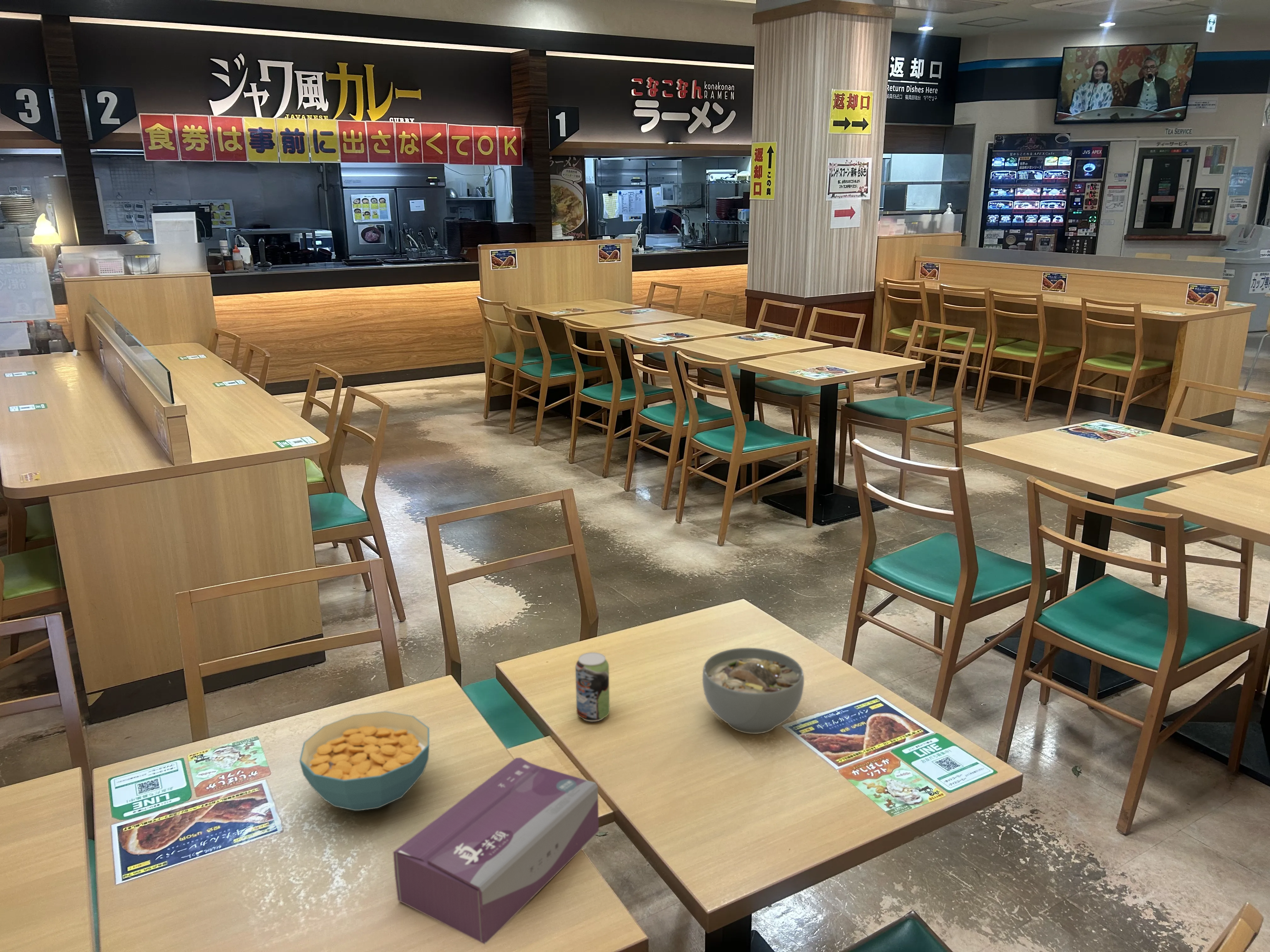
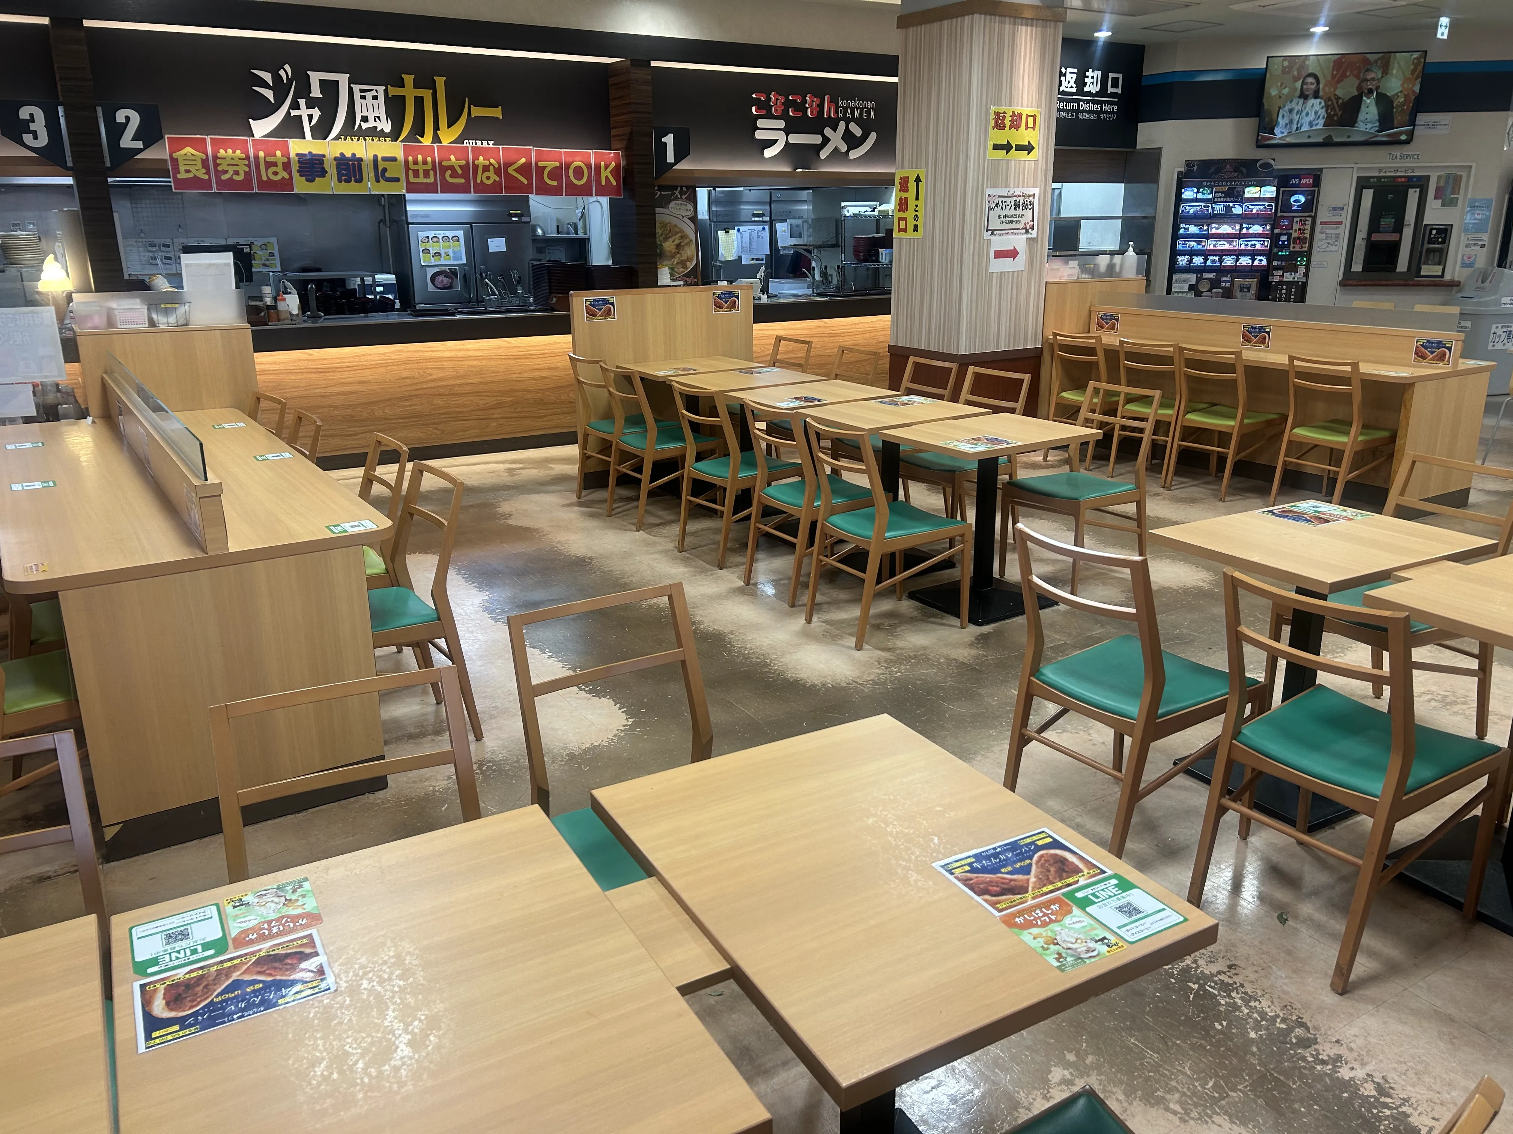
- beverage can (592, 687)
- soup bowl (752, 694)
- cereal bowl (369, 771)
- tissue box (502, 839)
